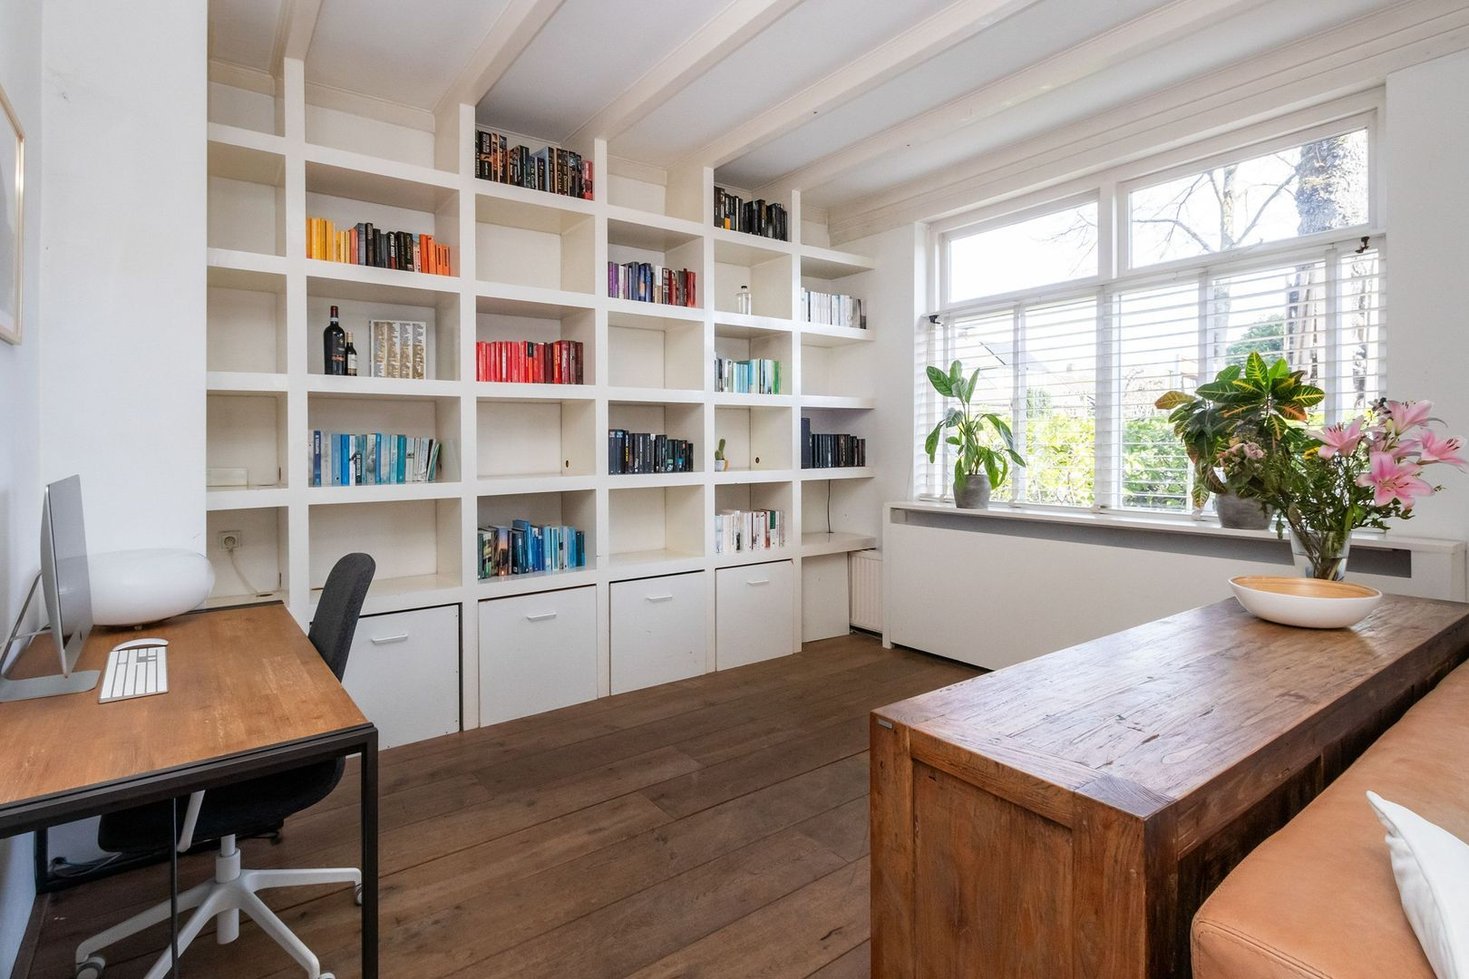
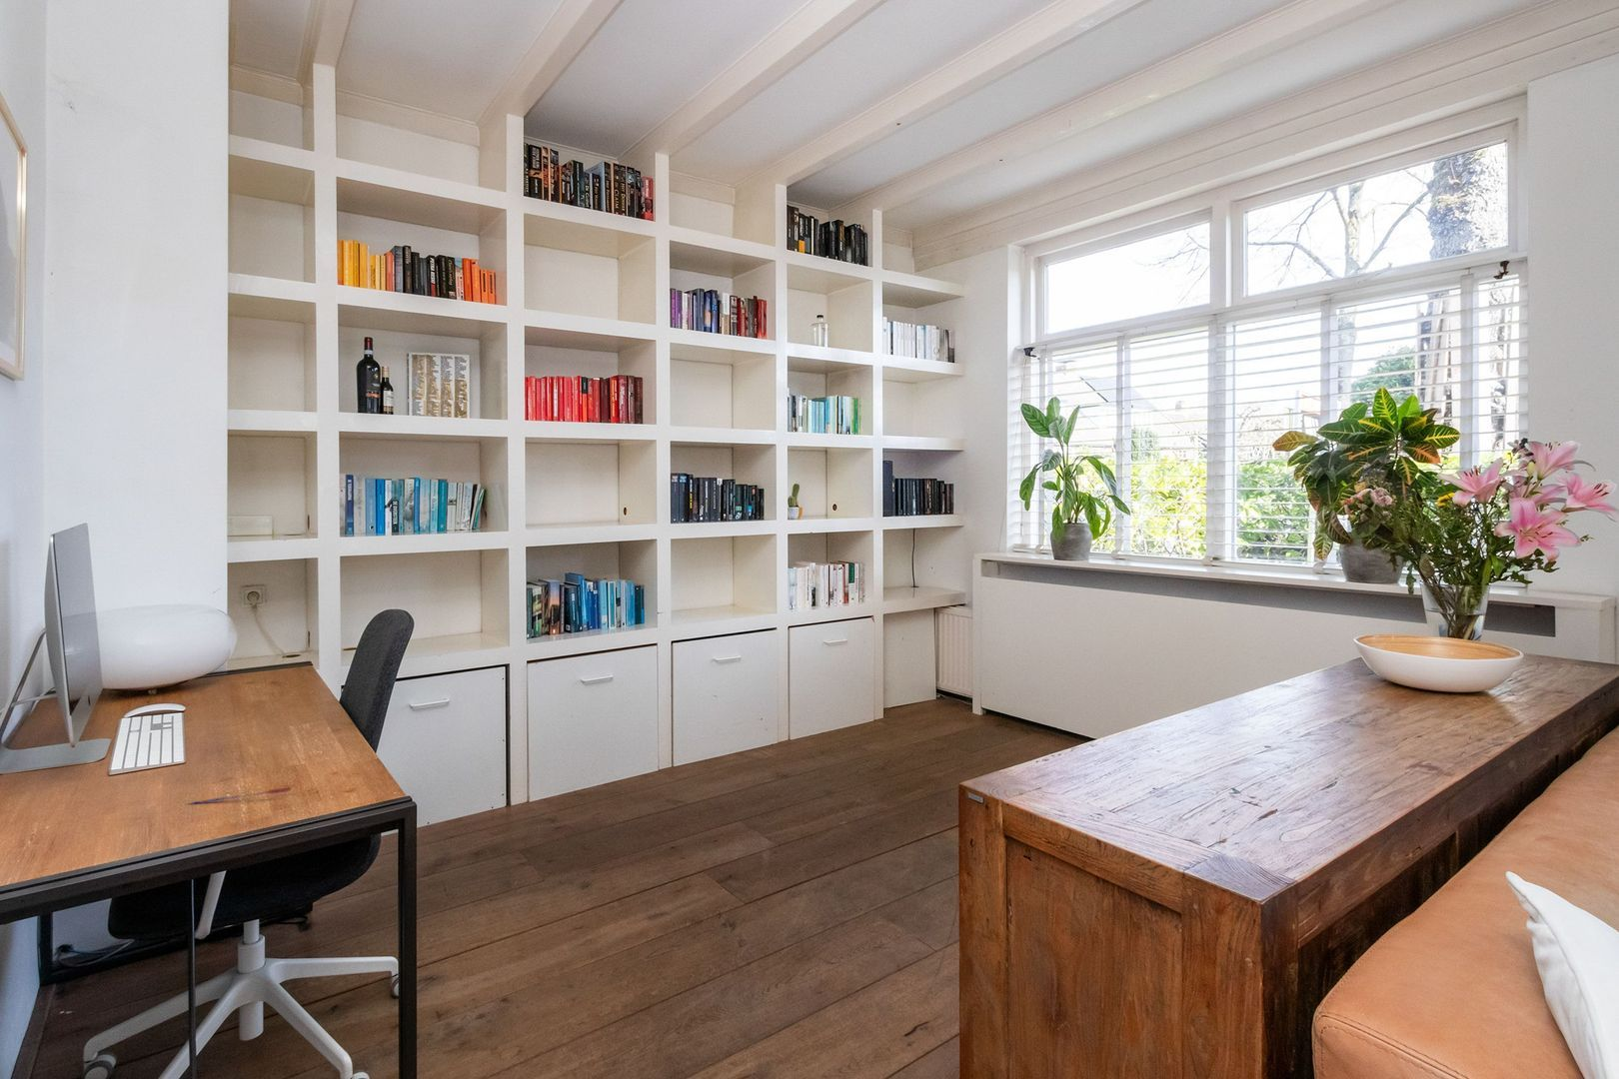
+ pen (240, 795)
